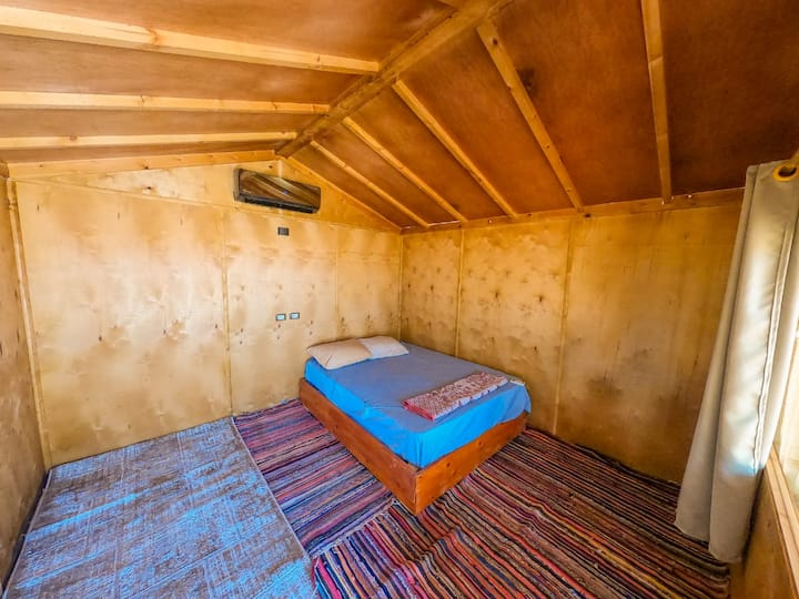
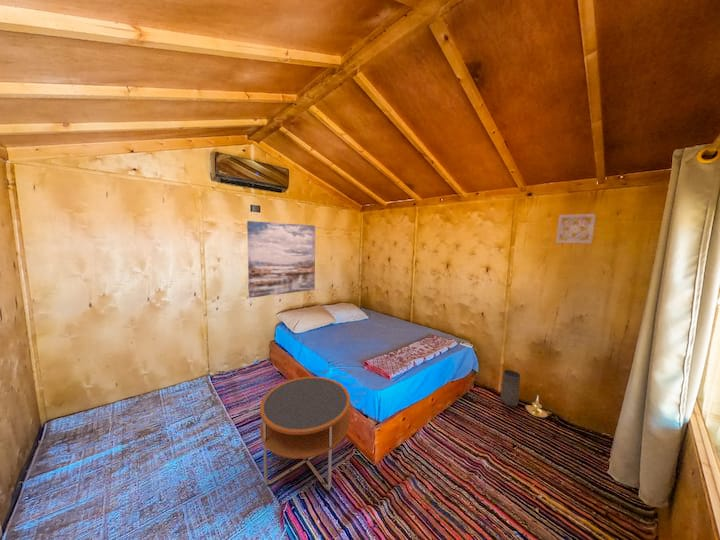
+ candle holder (538, 404)
+ vase (510, 387)
+ side table (306, 431)
+ wall art (284, 258)
+ wall ornament (575, 229)
